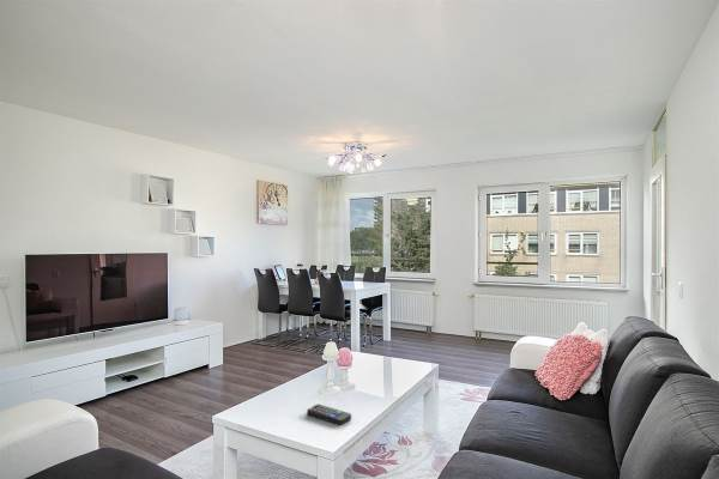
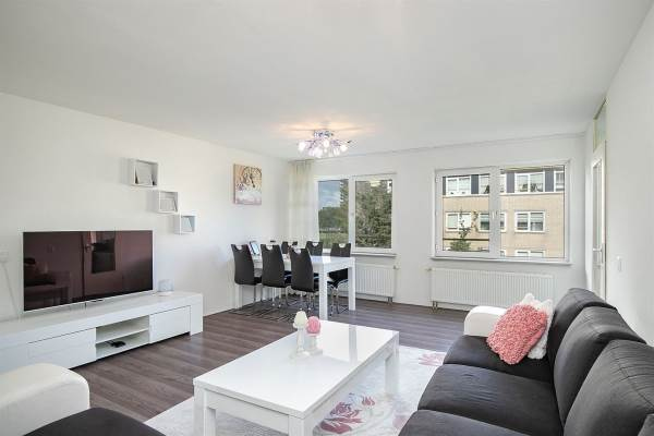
- remote control (328, 413)
